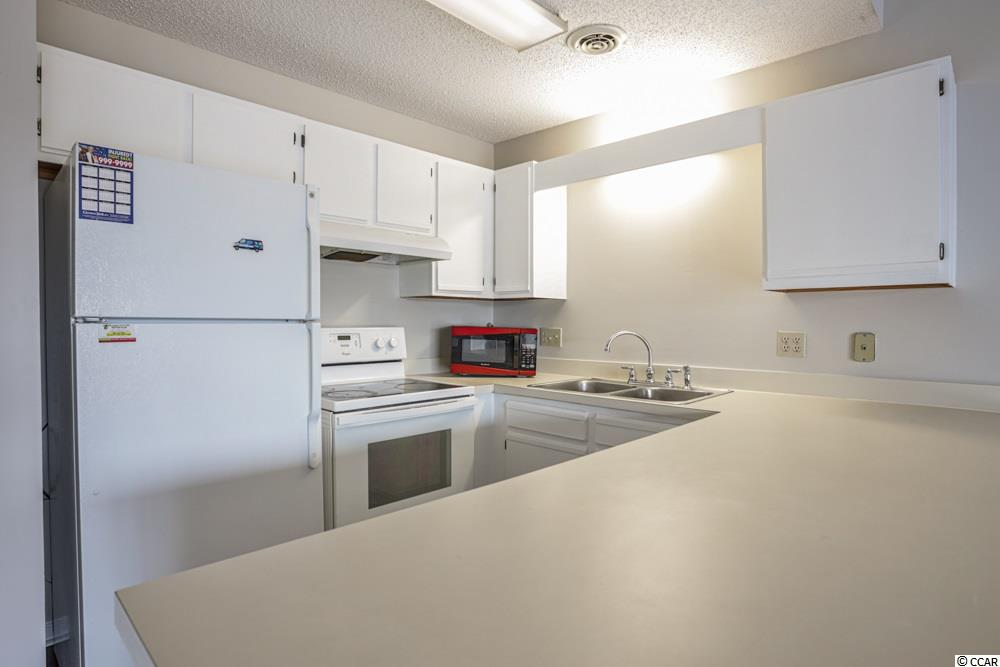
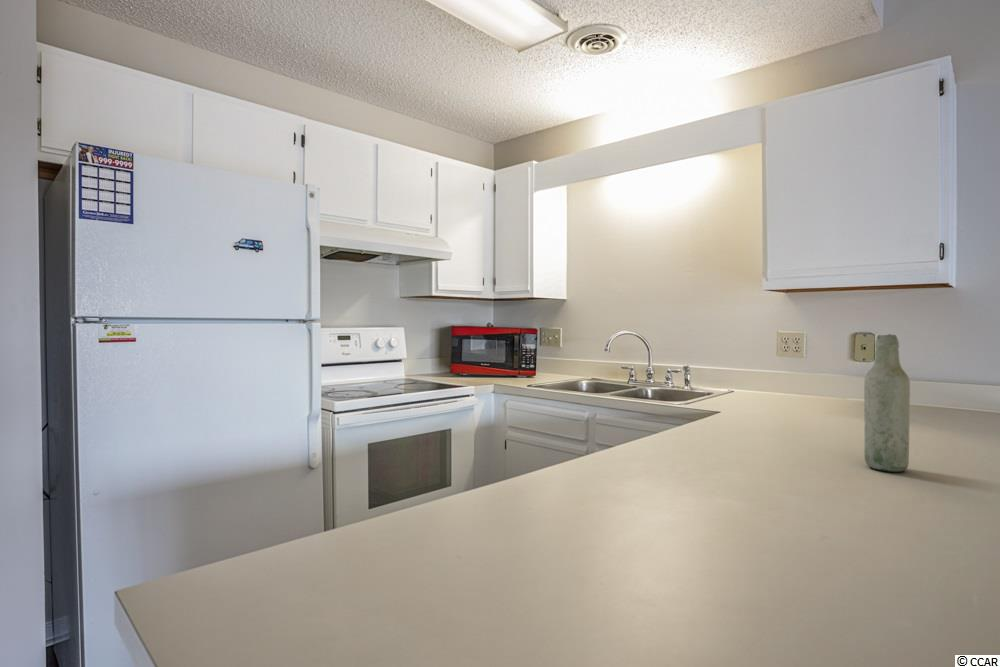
+ bottle (886, 401)
